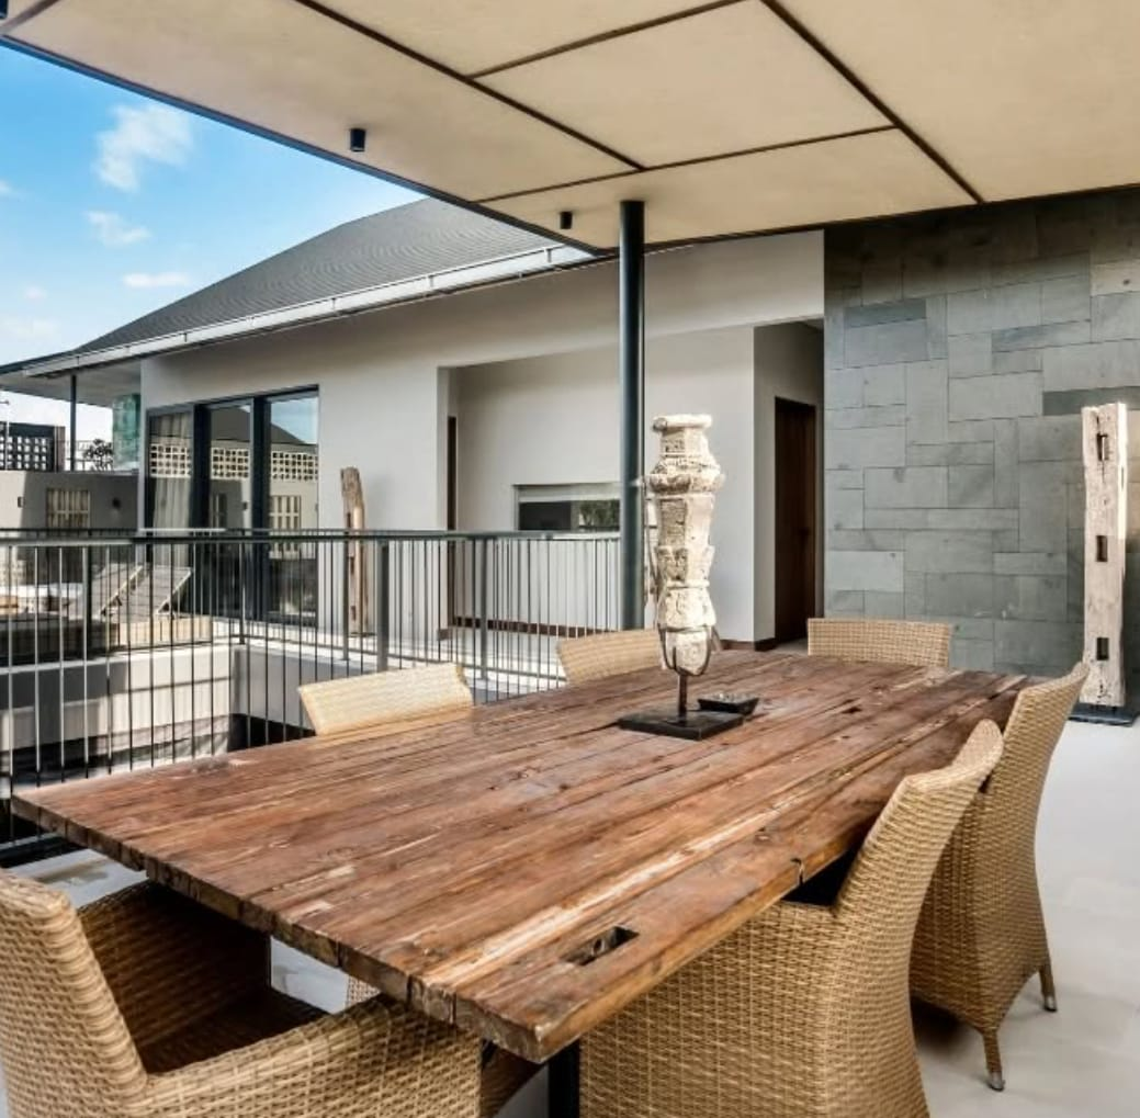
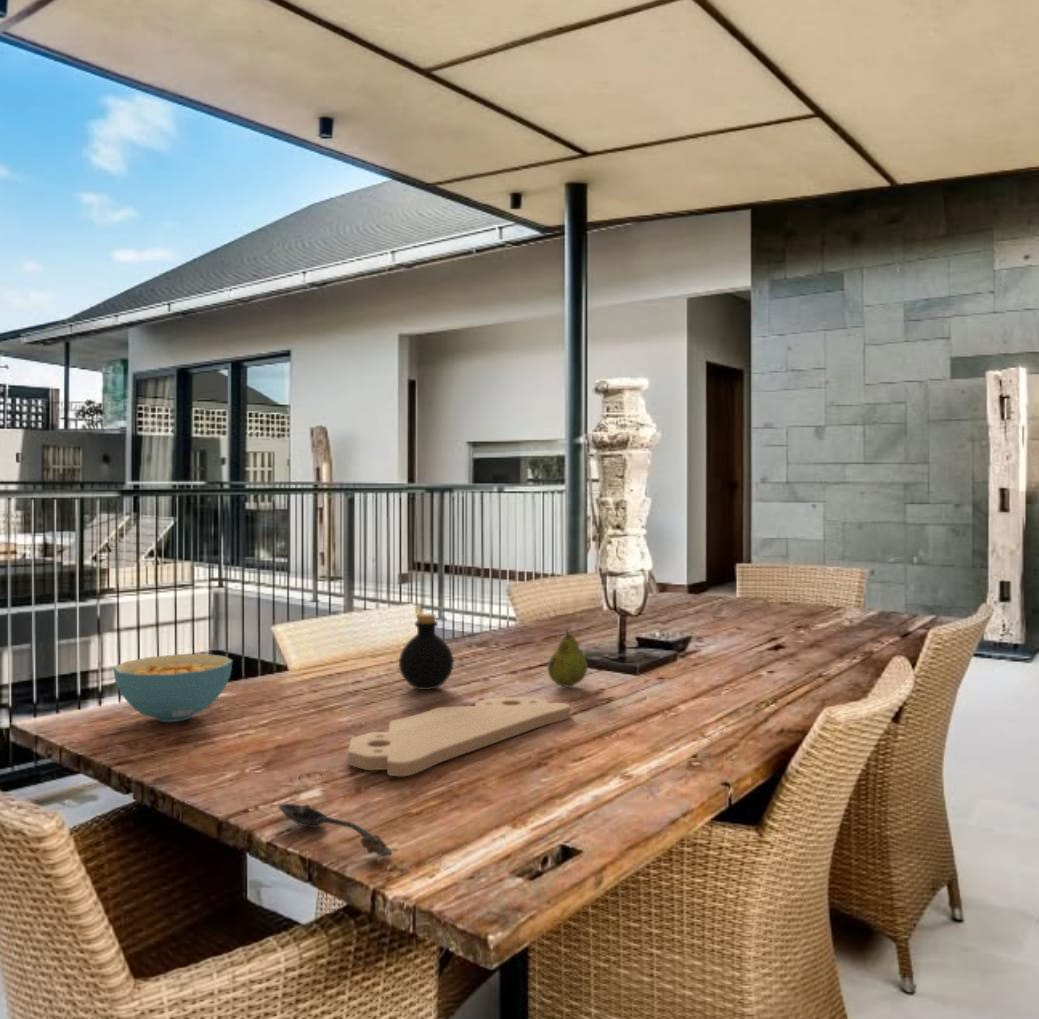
+ bottle (426, 651)
+ fruit (567, 657)
+ cereal bowl (174, 690)
+ spoon (331, 823)
+ cutting board (455, 728)
